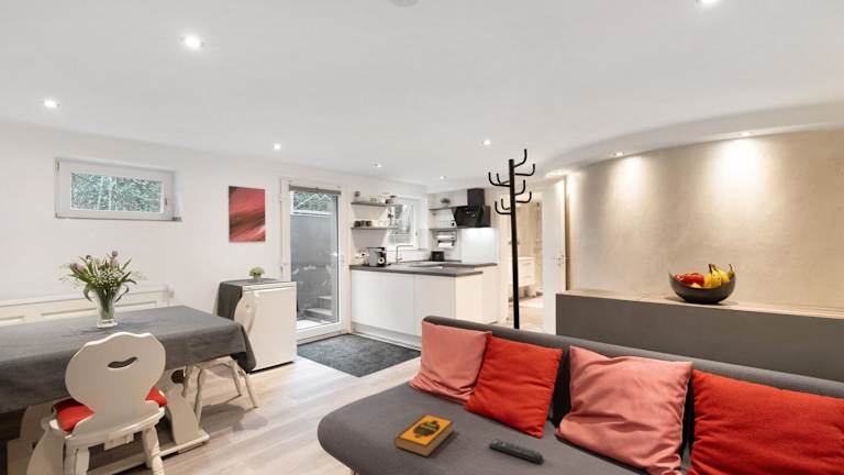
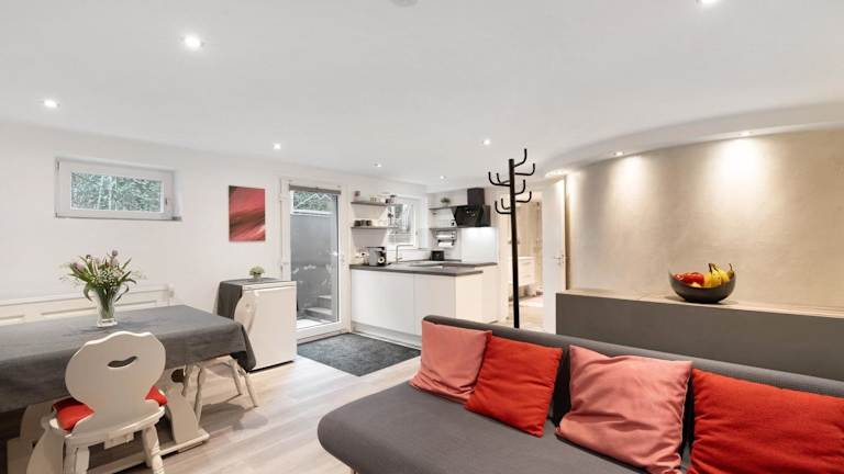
- hardback book (424, 433)
- remote control (514, 450)
